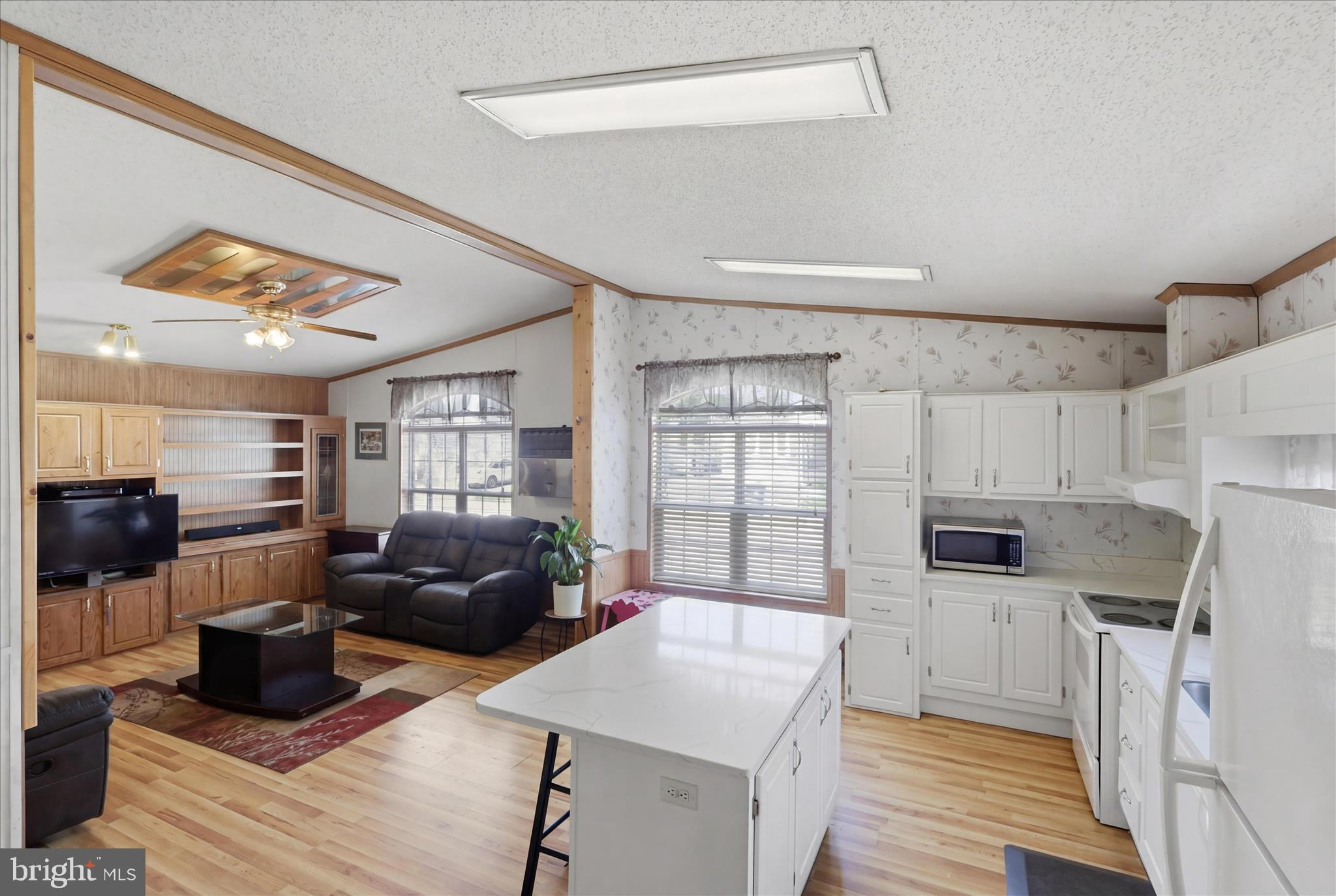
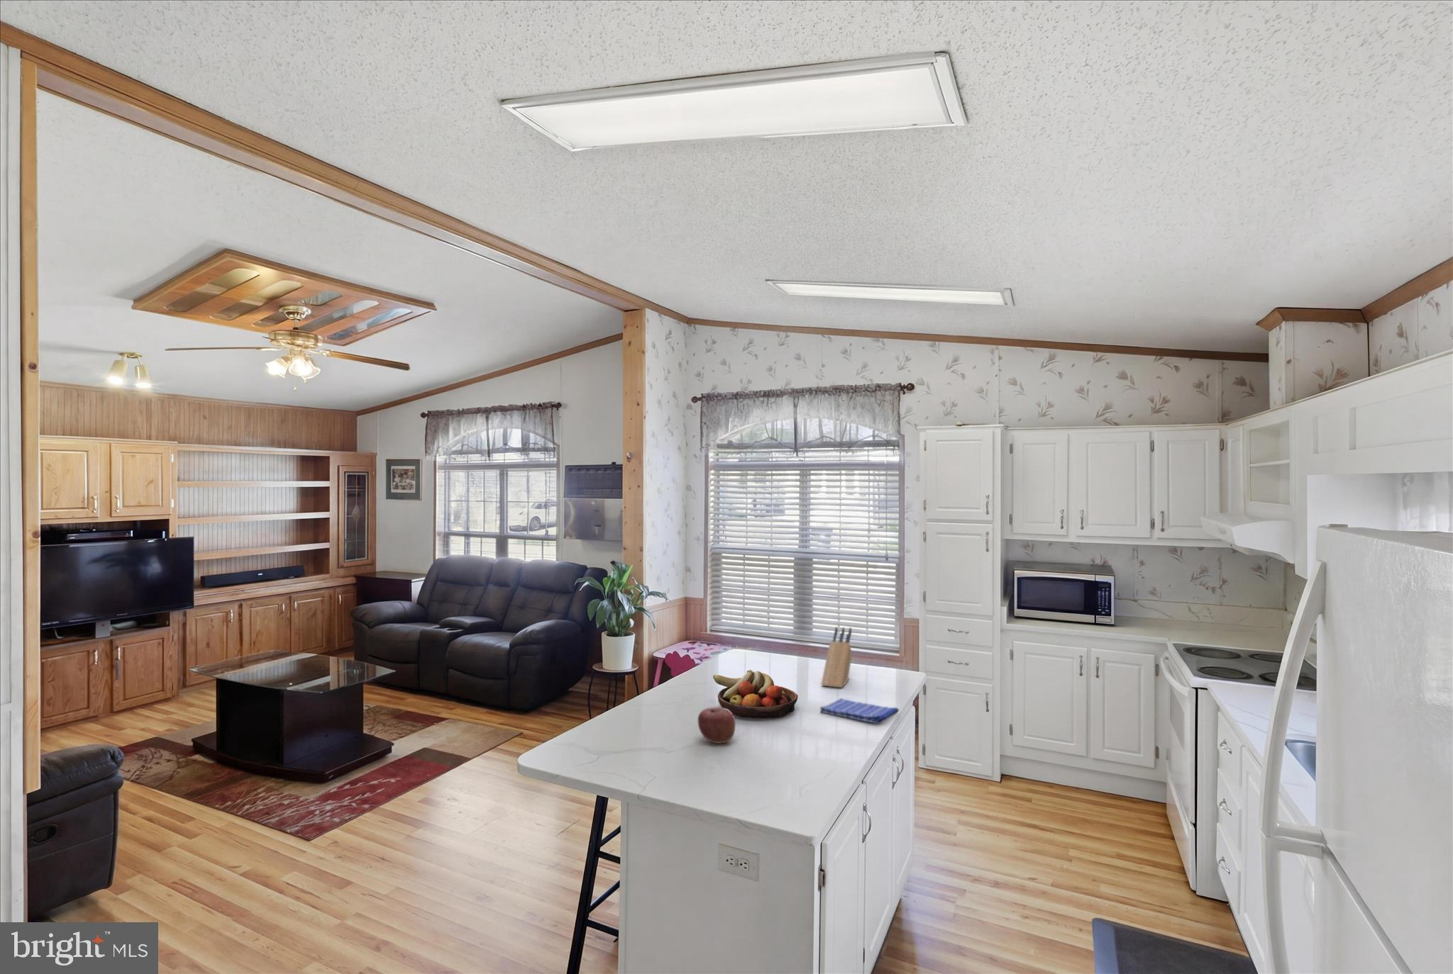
+ apple (717, 725)
+ fruit bowl (756, 691)
+ dish towel (859, 708)
+ knife block (837, 655)
